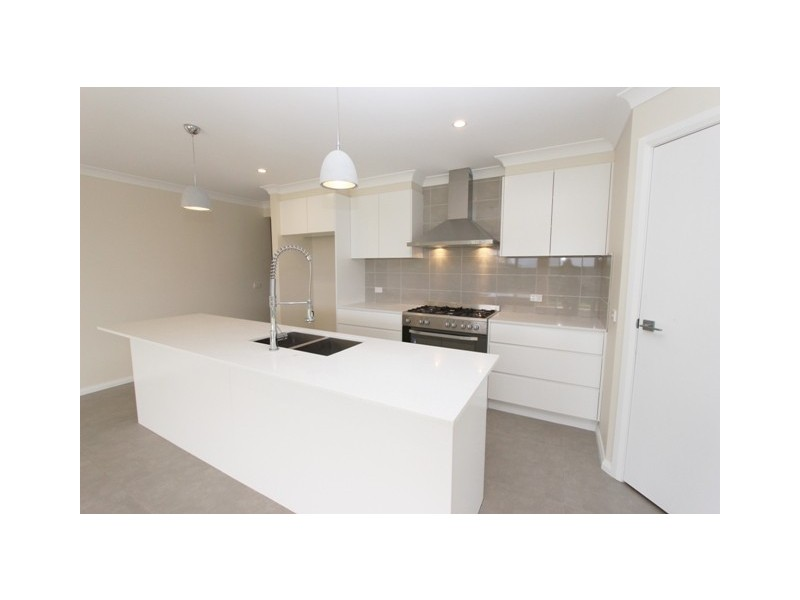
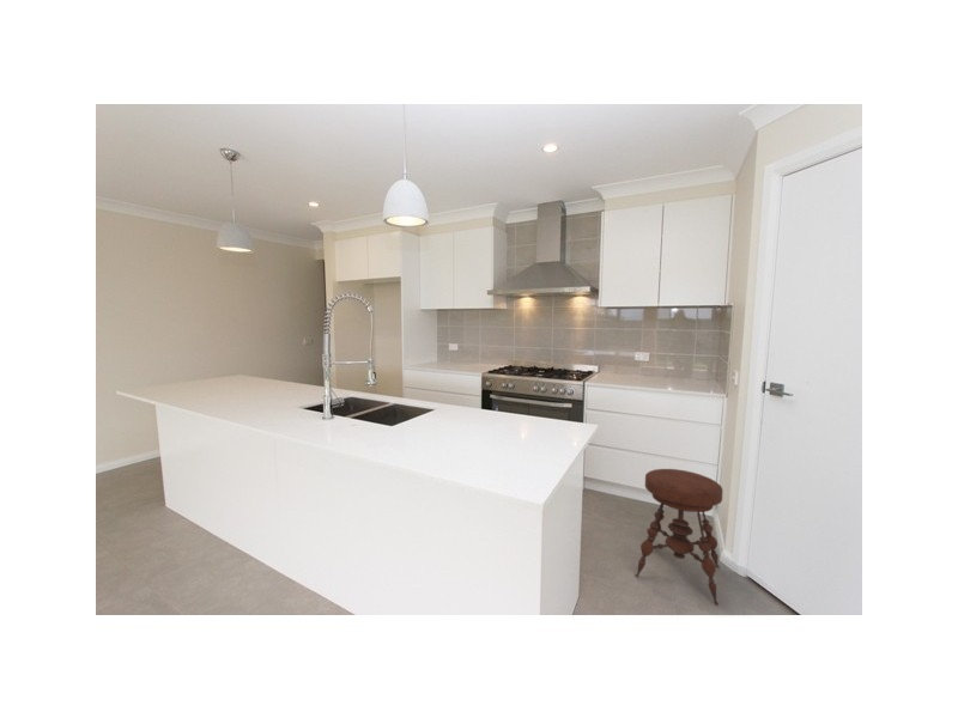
+ stool (680, 524)
